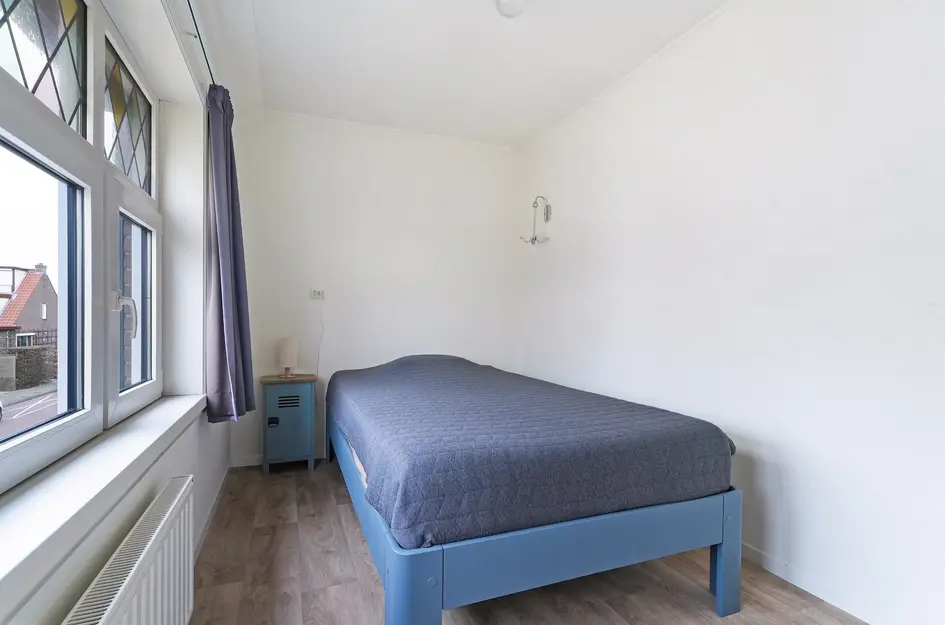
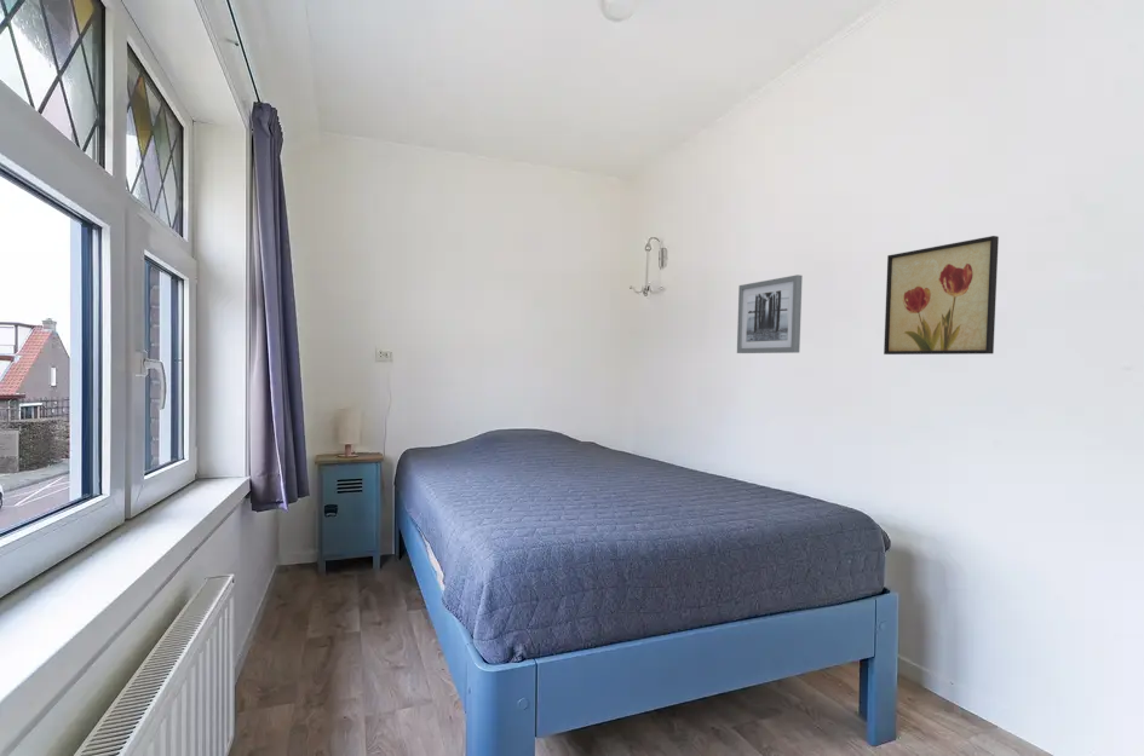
+ wall art (766, 317)
+ wall art (937, 300)
